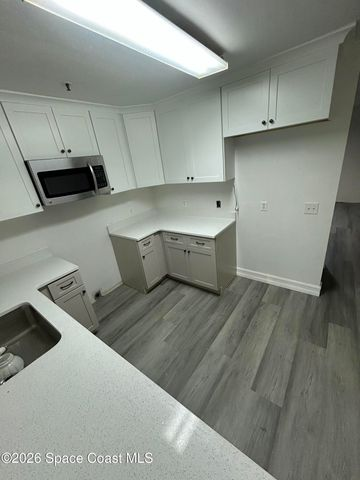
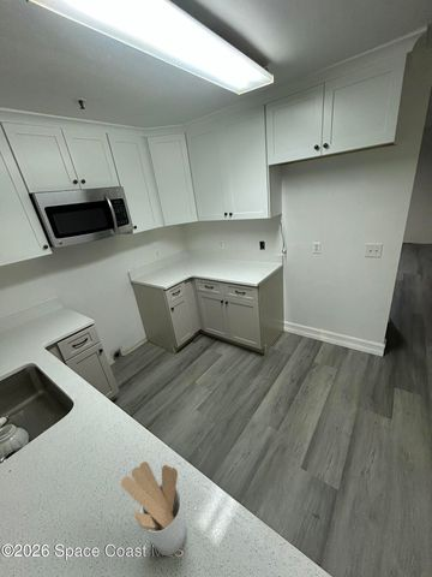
+ utensil holder (156, 506)
